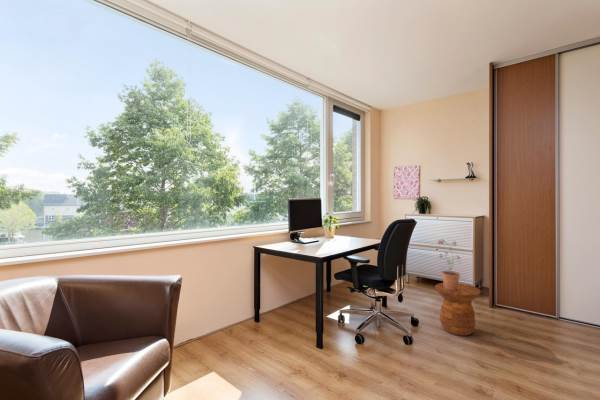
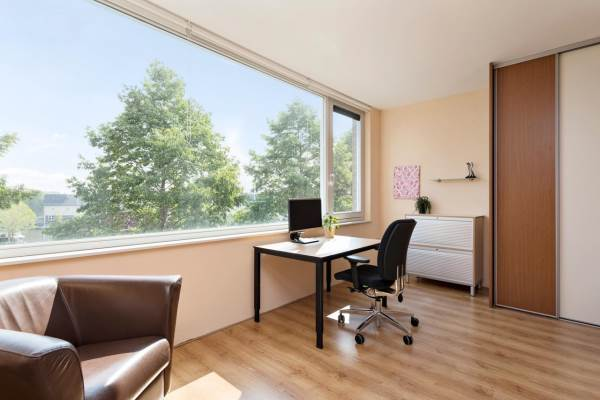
- side table (457, 309)
- potted plant (450, 263)
